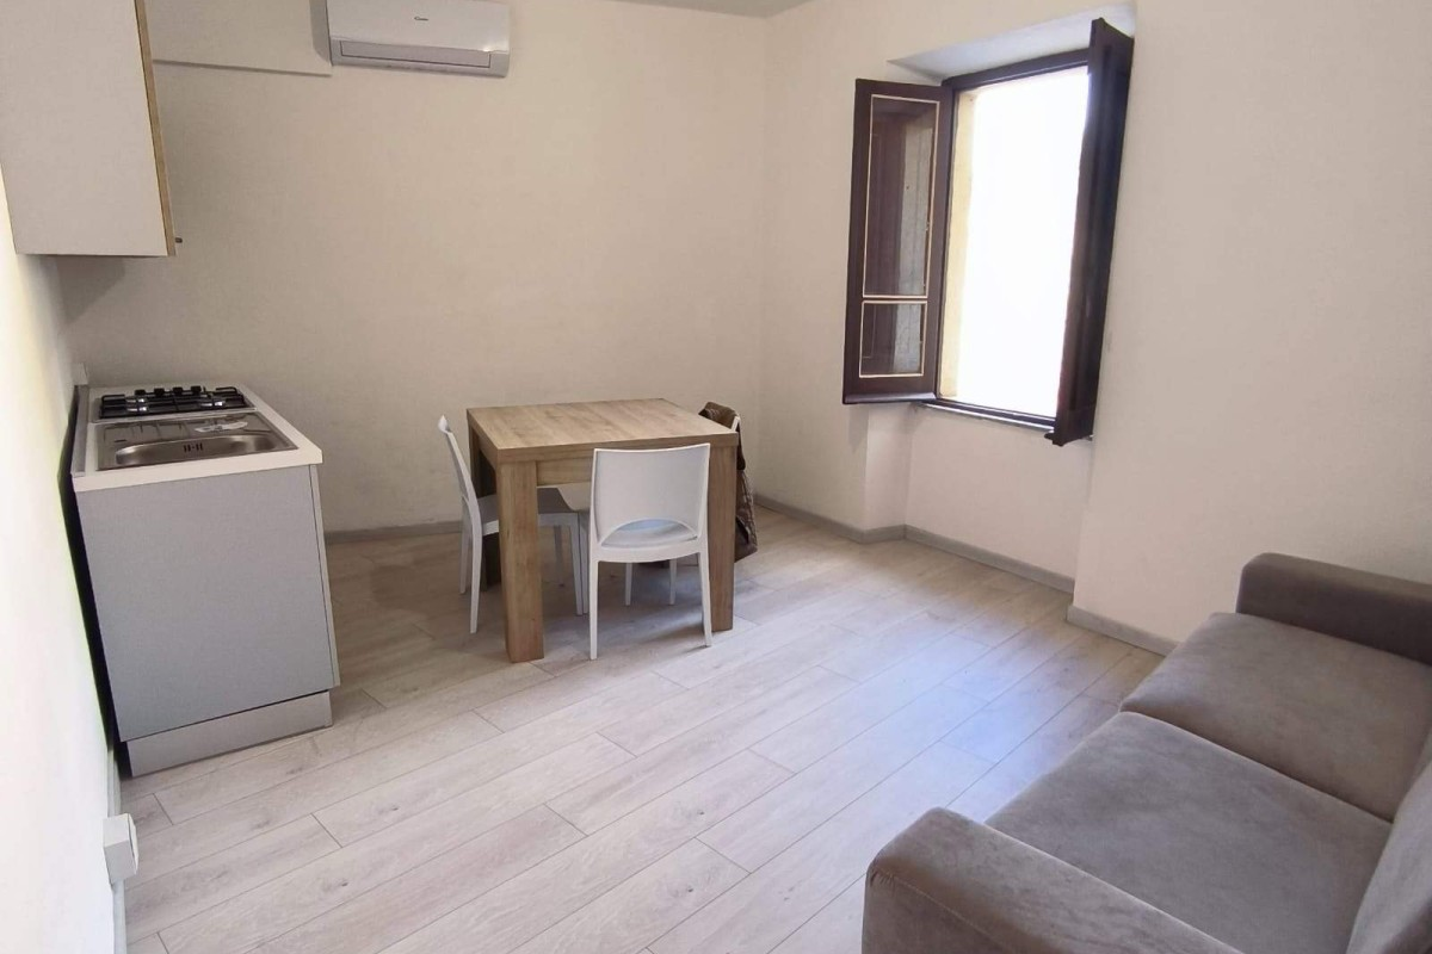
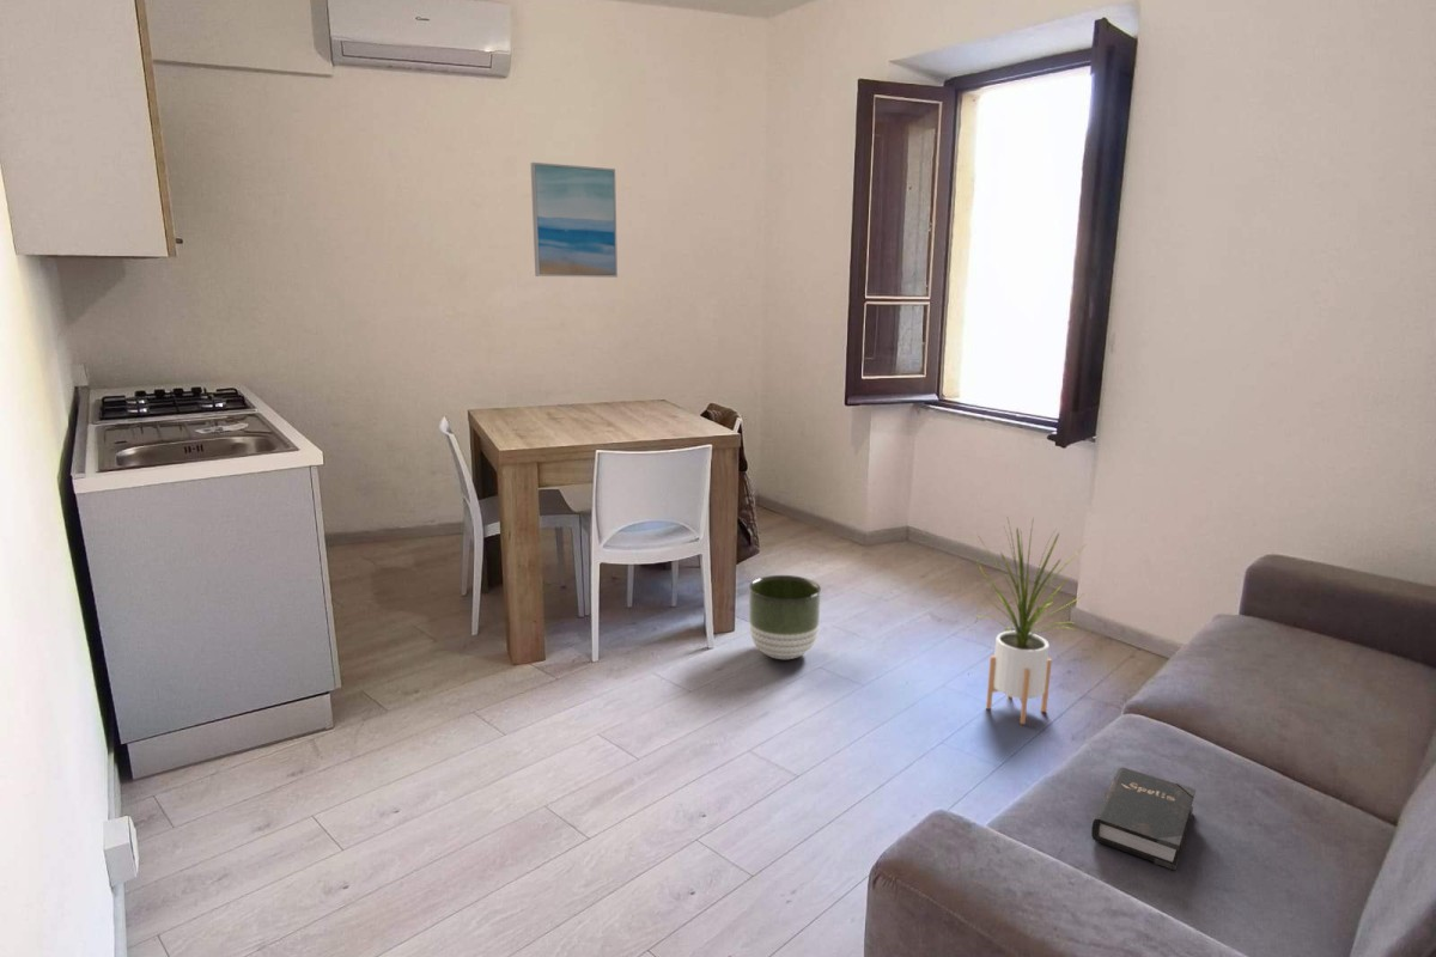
+ wall art (576, 221)
+ planter (784, 621)
+ house plant (1027, 618)
+ hardback book (1144, 813)
